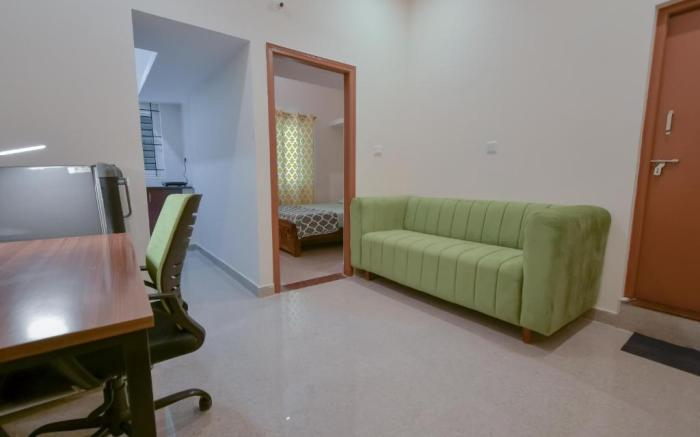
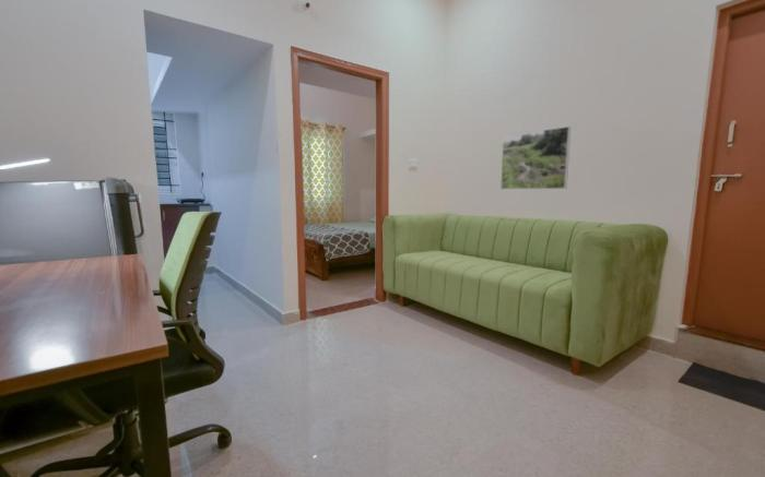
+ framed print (532, 160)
